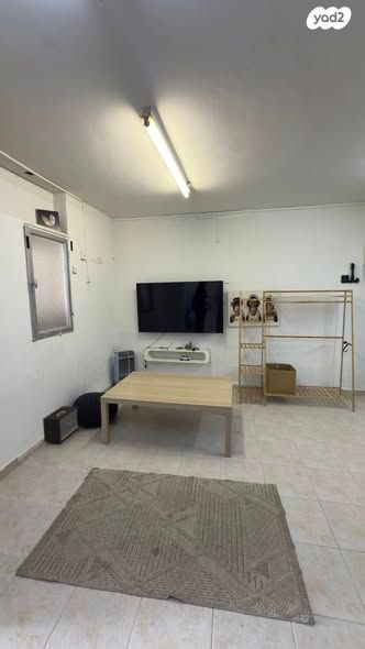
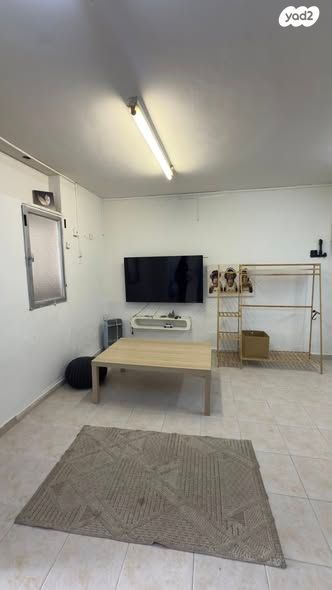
- speaker (62, 424)
